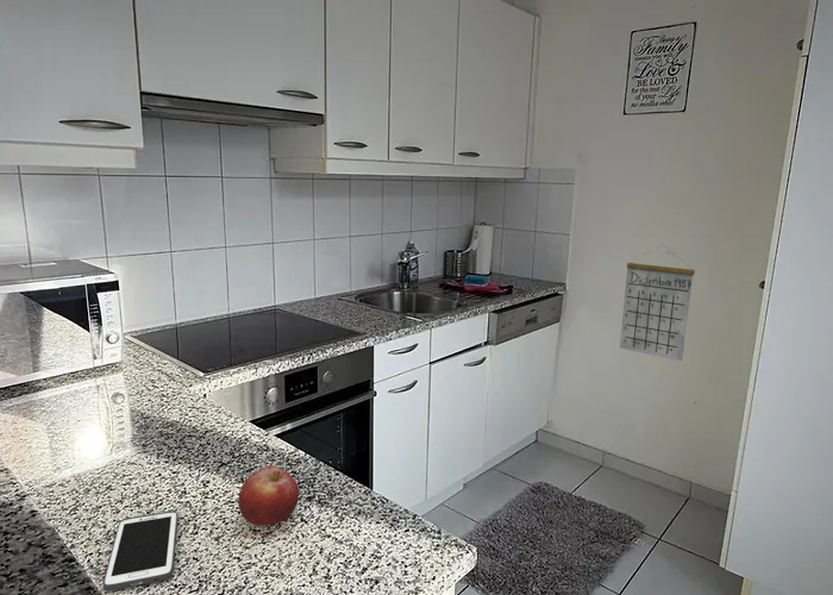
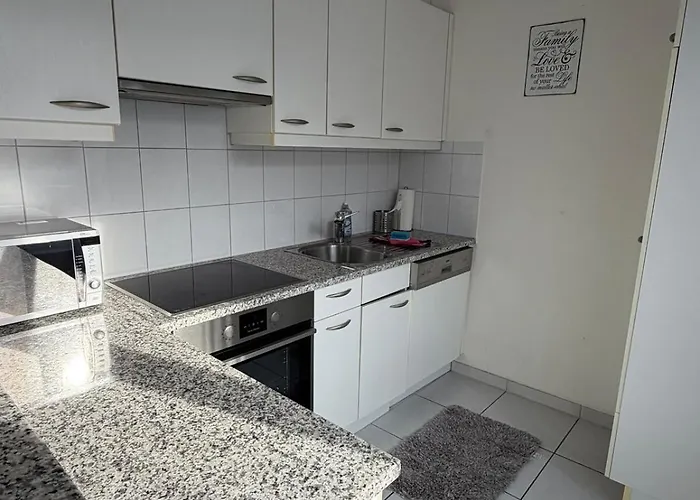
- calendar (656, 300)
- fruit (268, 495)
- cell phone (144, 546)
